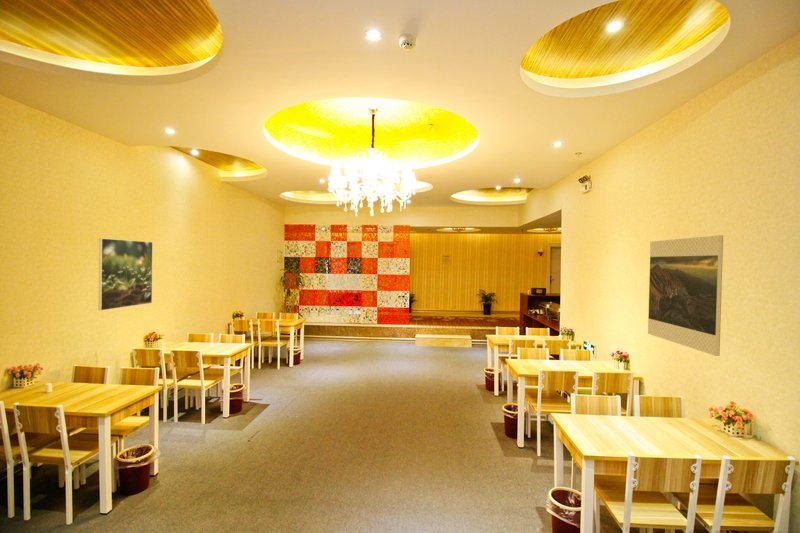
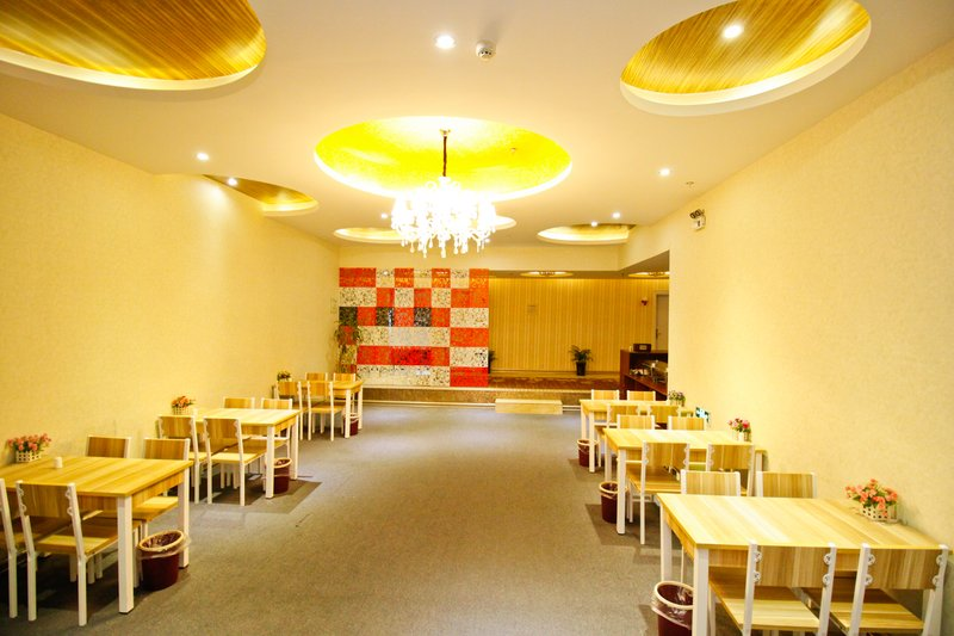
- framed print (680, 291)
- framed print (127, 273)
